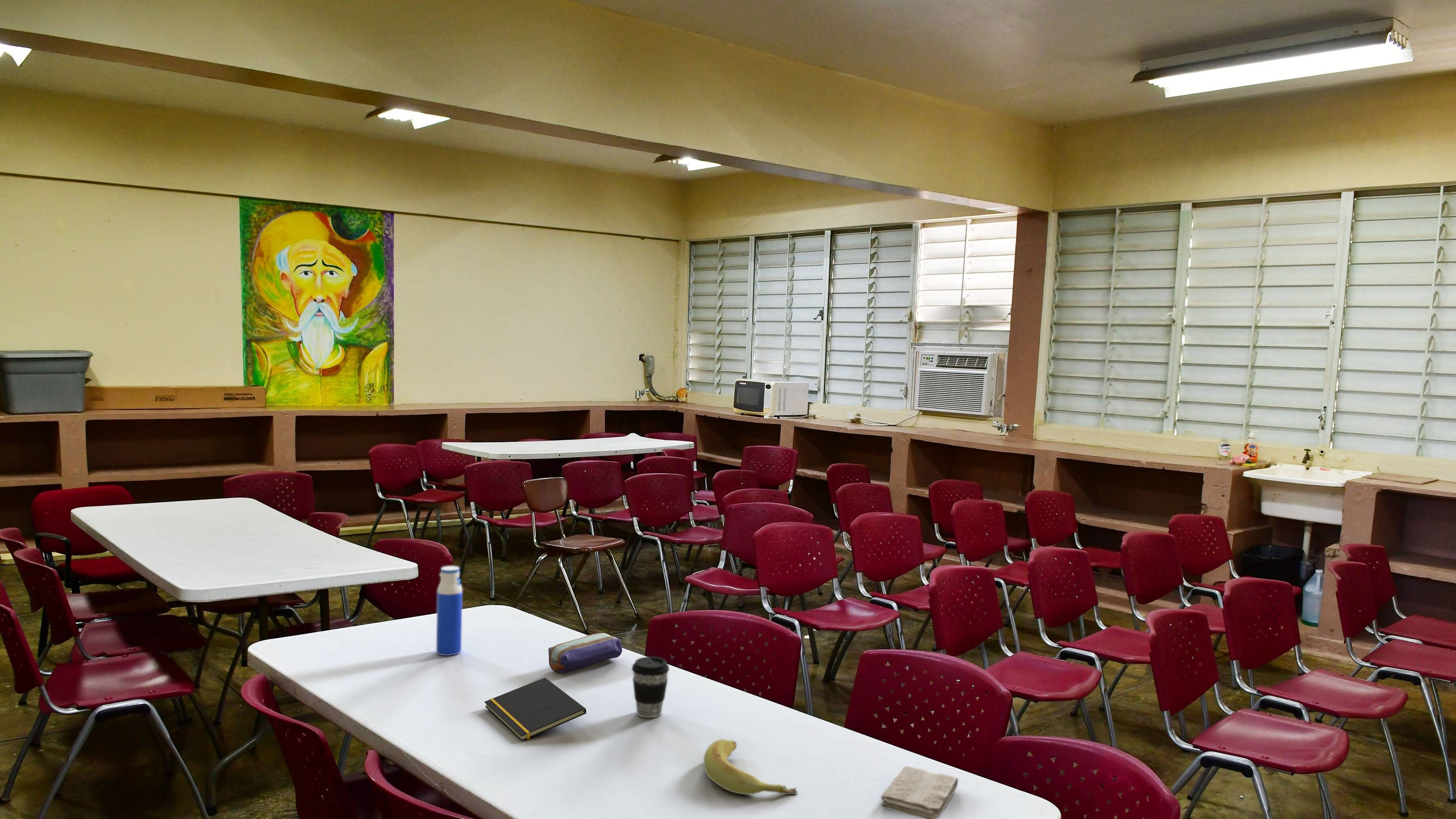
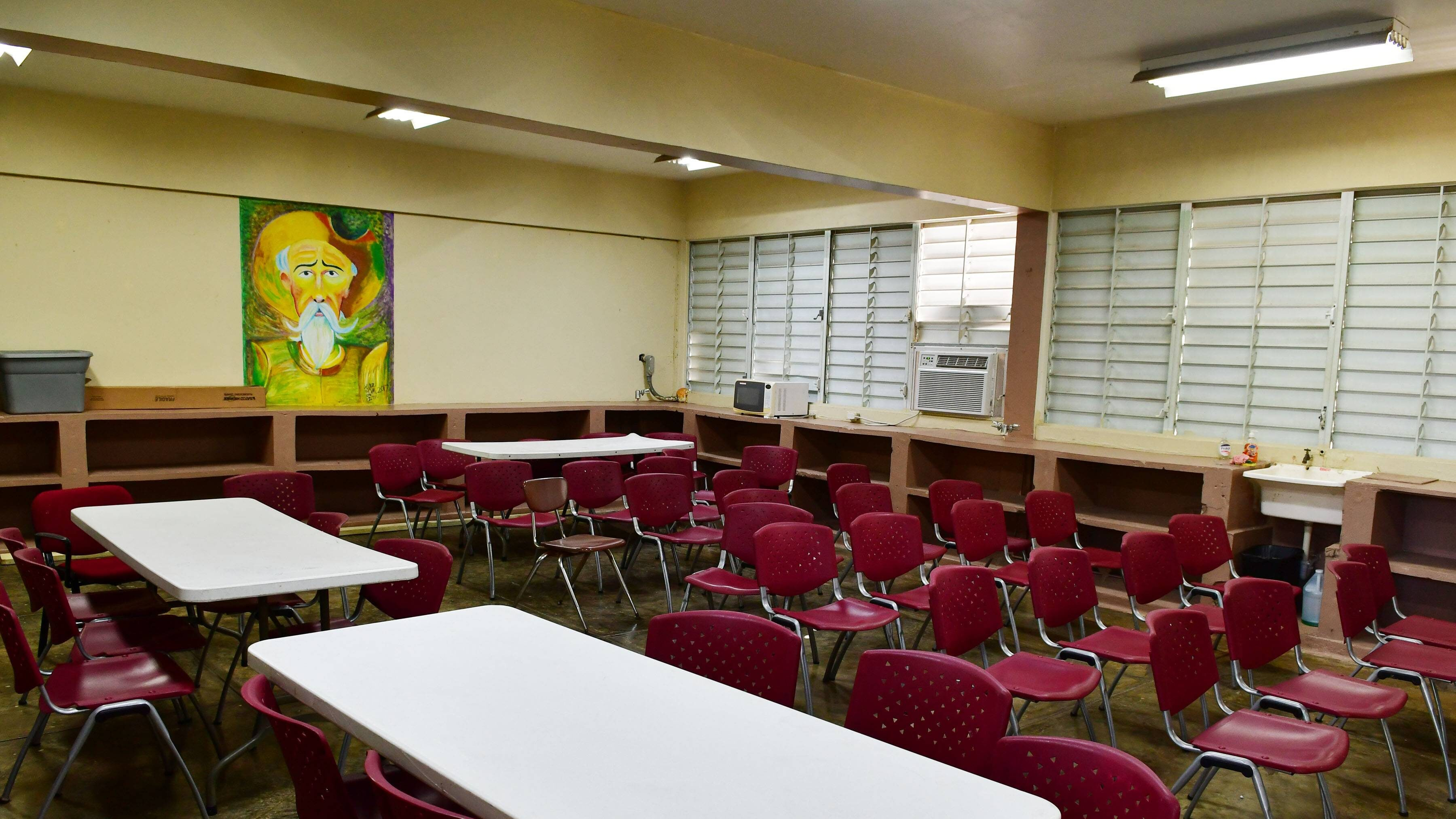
- notepad (534, 707)
- water bottle (449, 610)
- banana (746, 772)
- washcloth (920, 791)
- coffee cup (650, 688)
- pencil case (586, 652)
